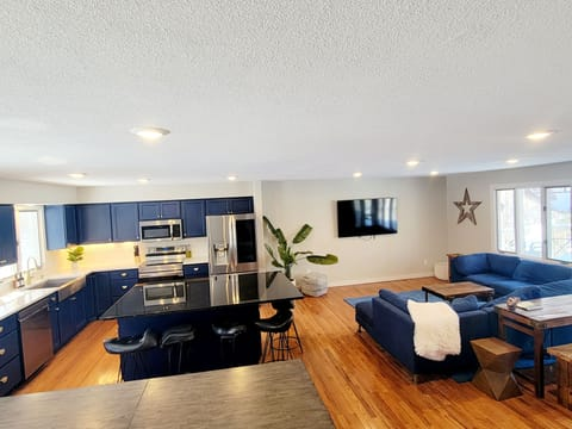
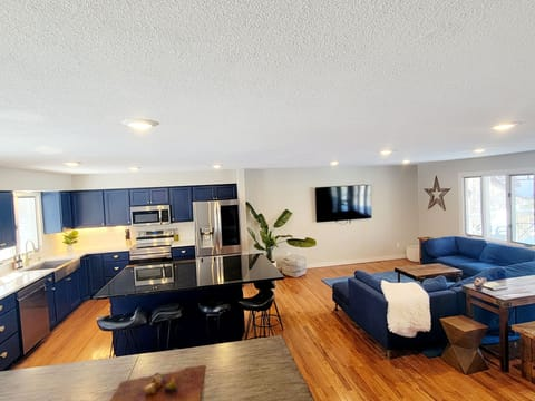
+ cutting board (159, 381)
